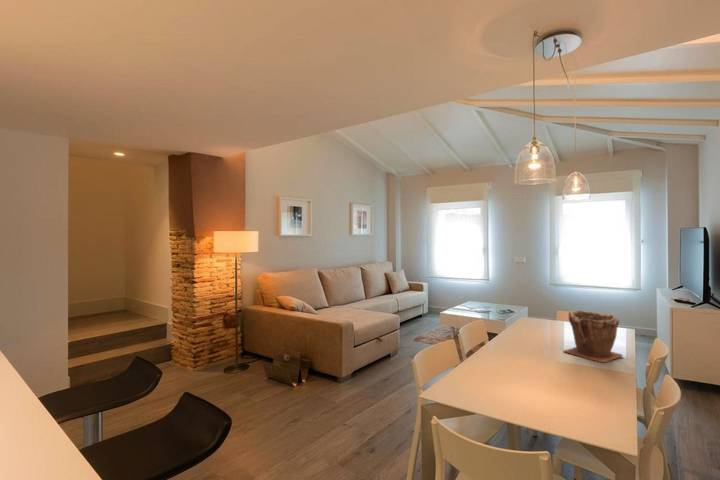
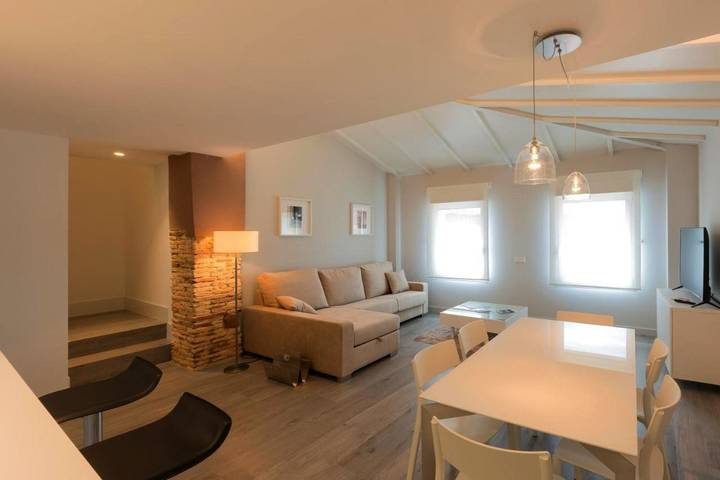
- plant pot (592, 333)
